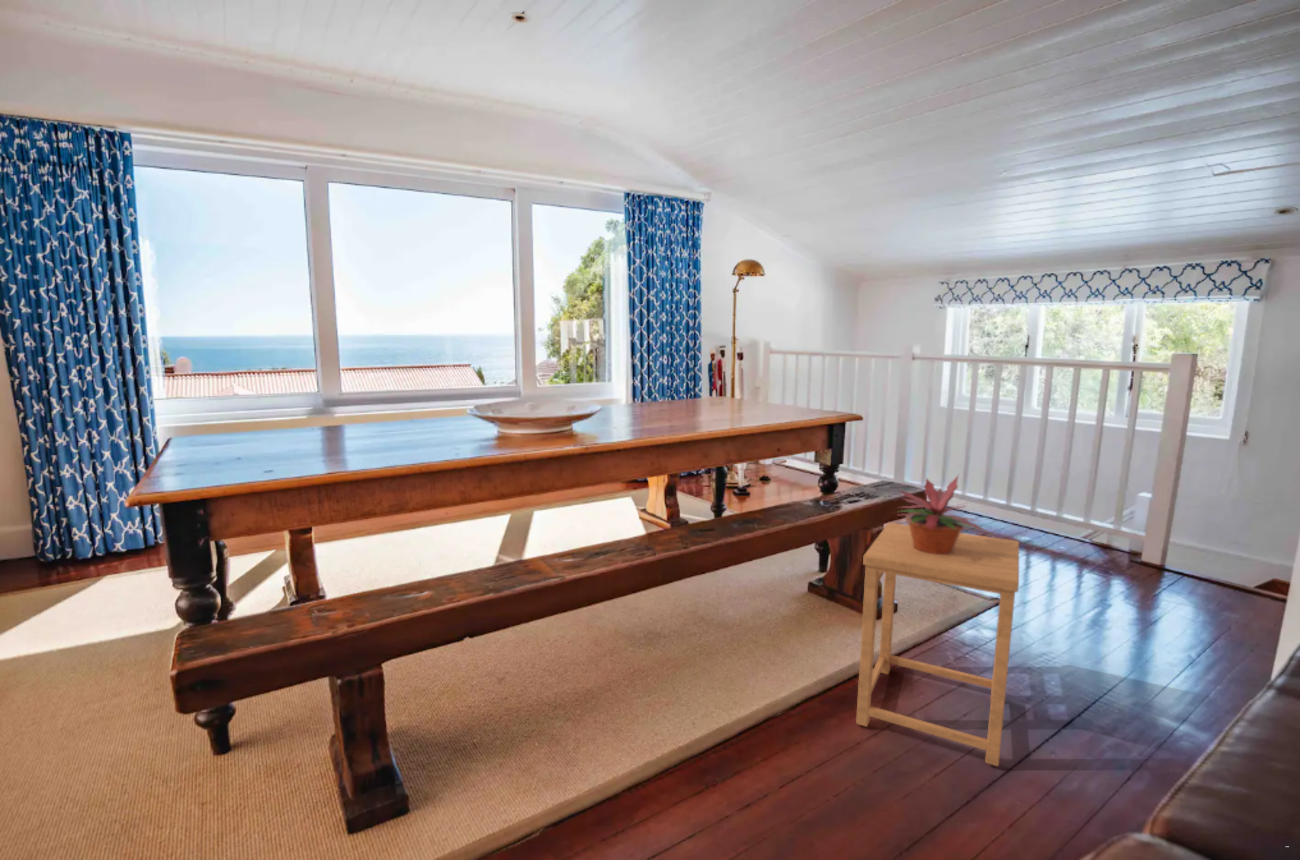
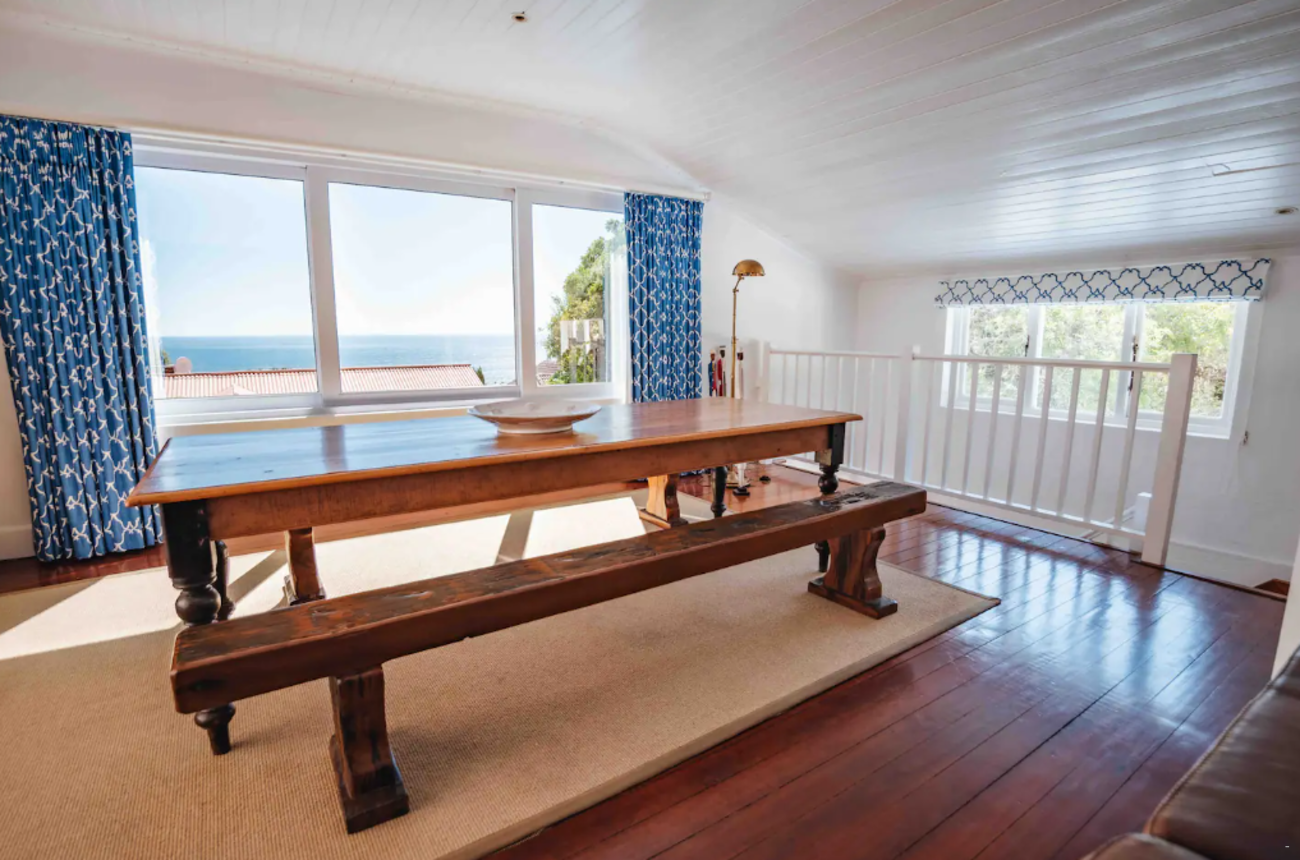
- side table (930, 664)
- potted plant (936, 510)
